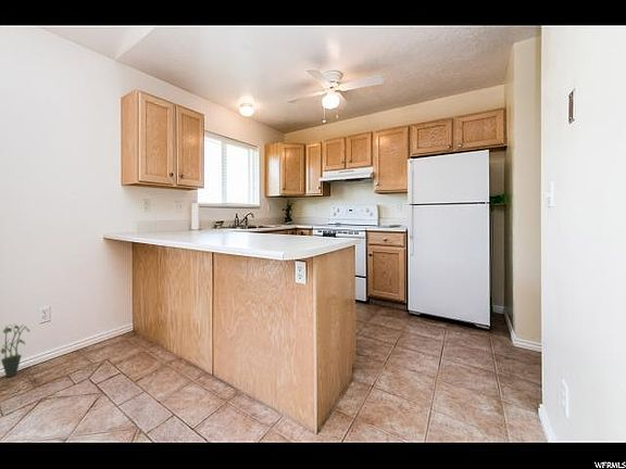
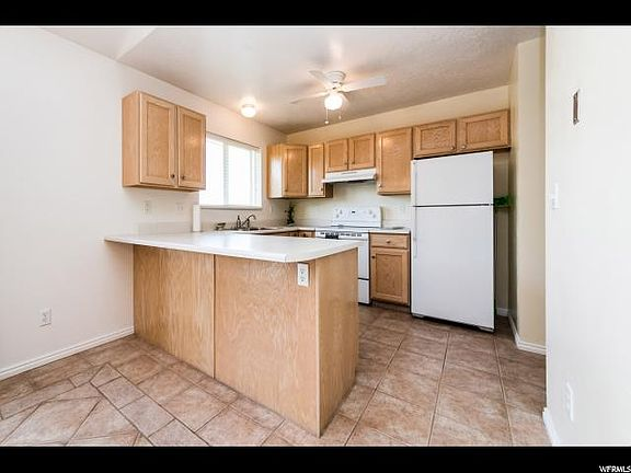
- potted plant (14, 348)
